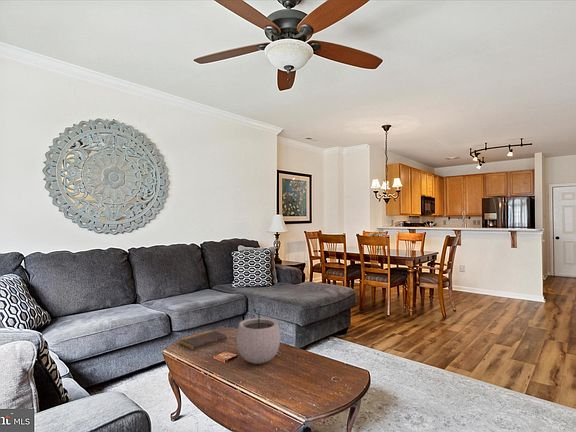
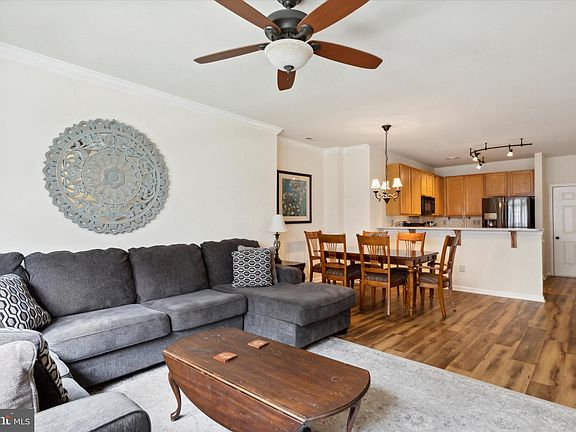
- plant pot (258, 333)
- book (203, 339)
